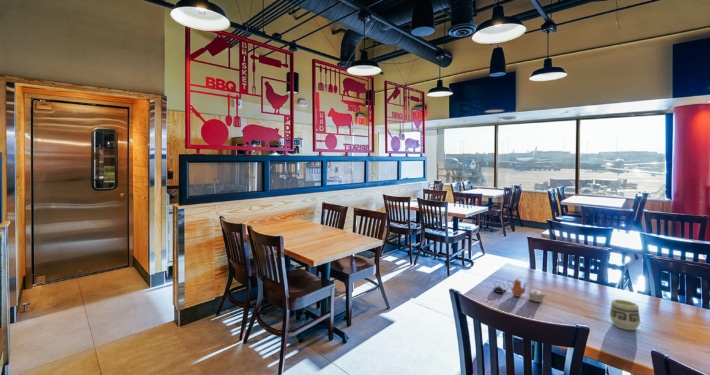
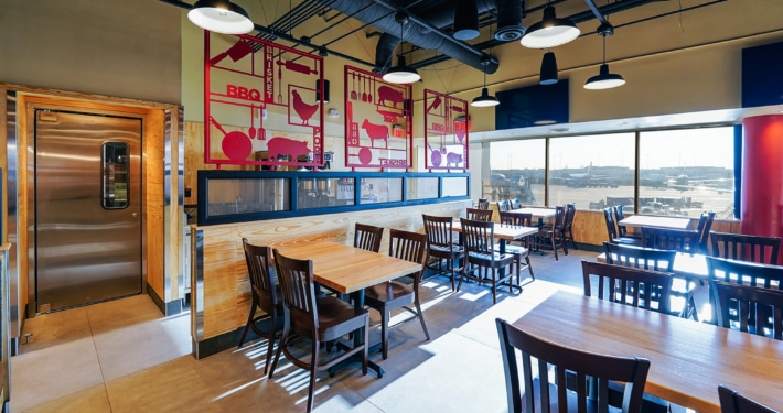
- teapot (518, 287)
- cup (624, 314)
